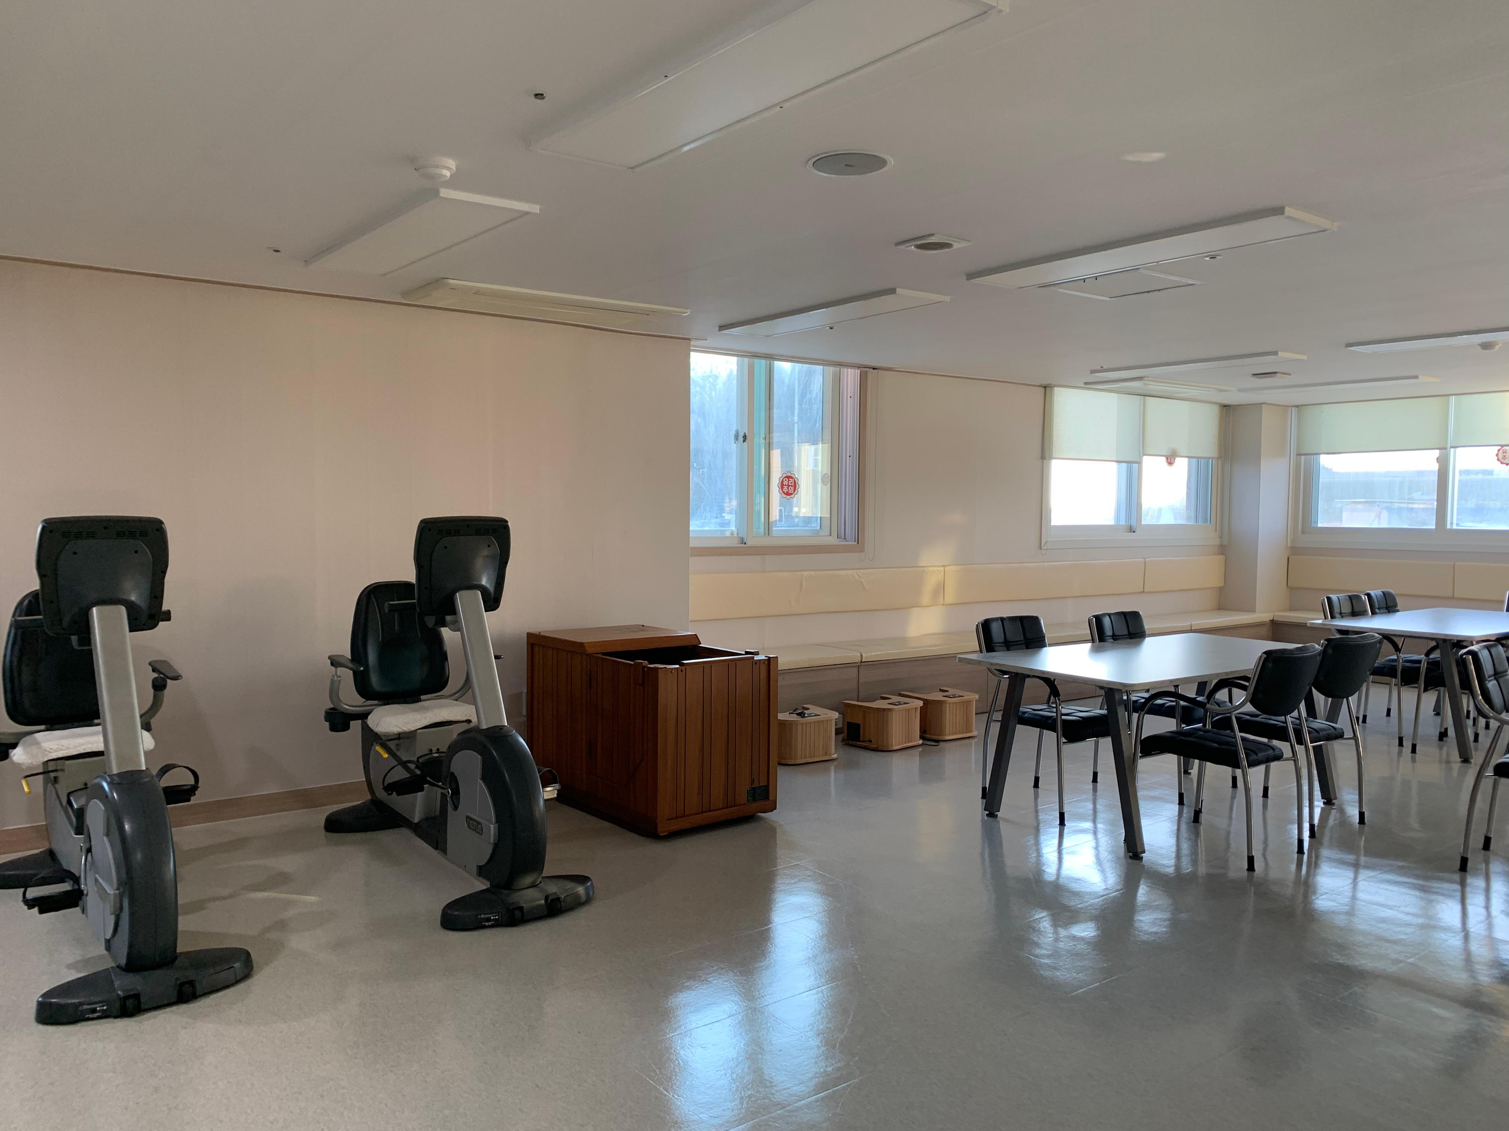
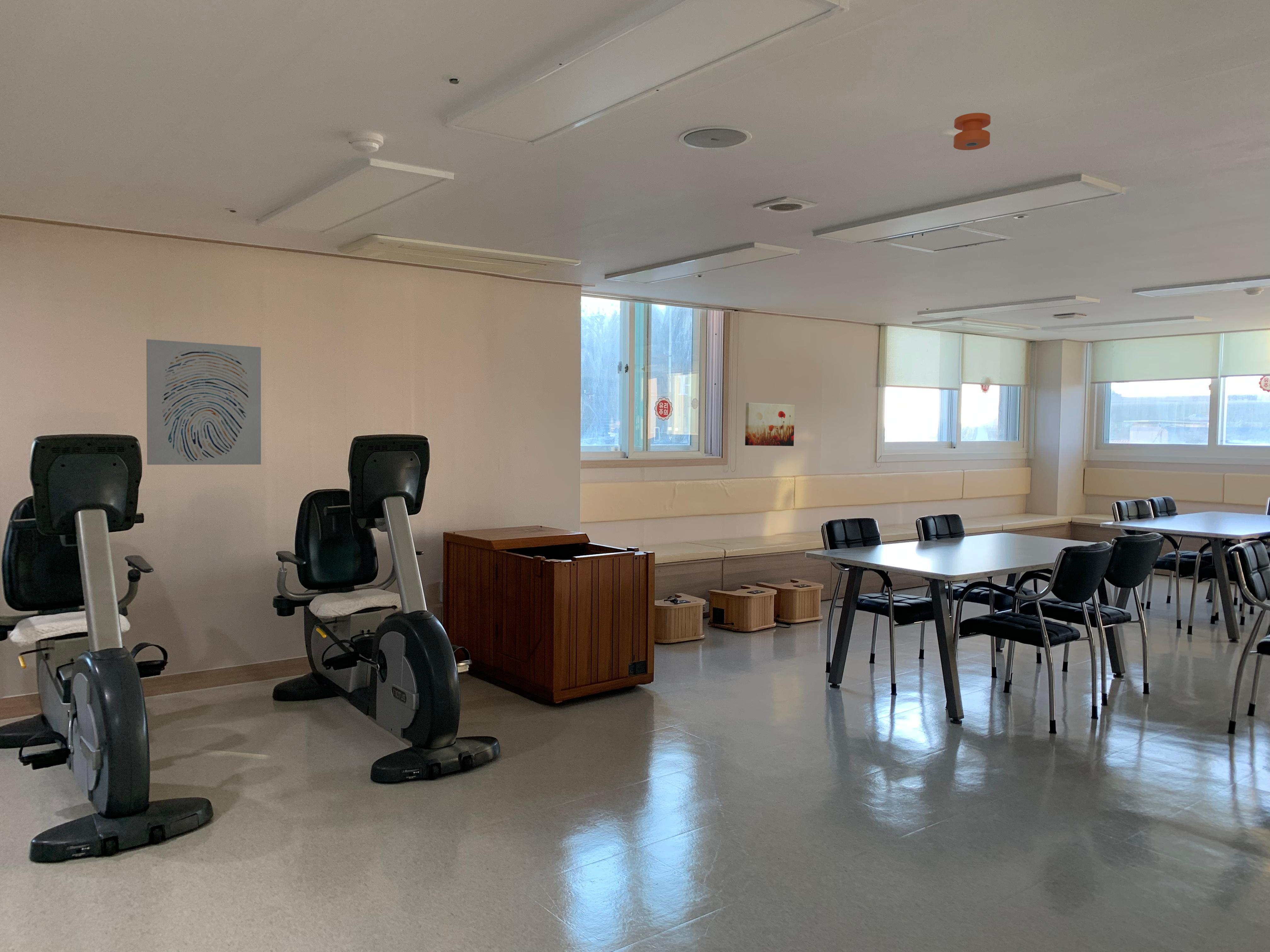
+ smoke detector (972, 132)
+ wall art (770, 425)
+ wall art (206, 404)
